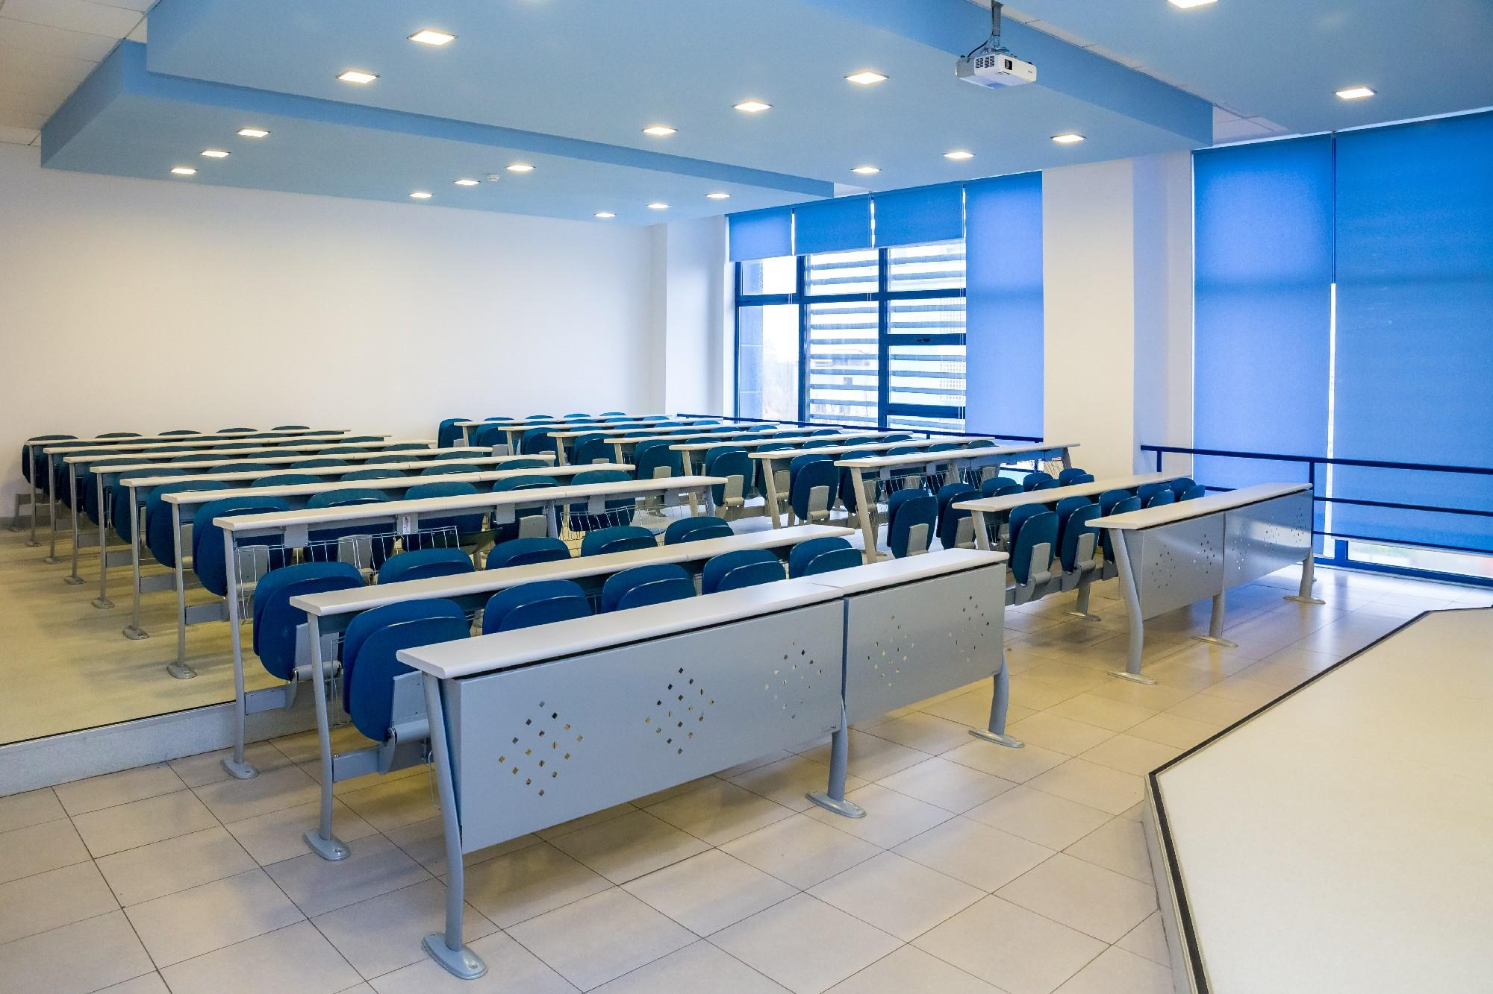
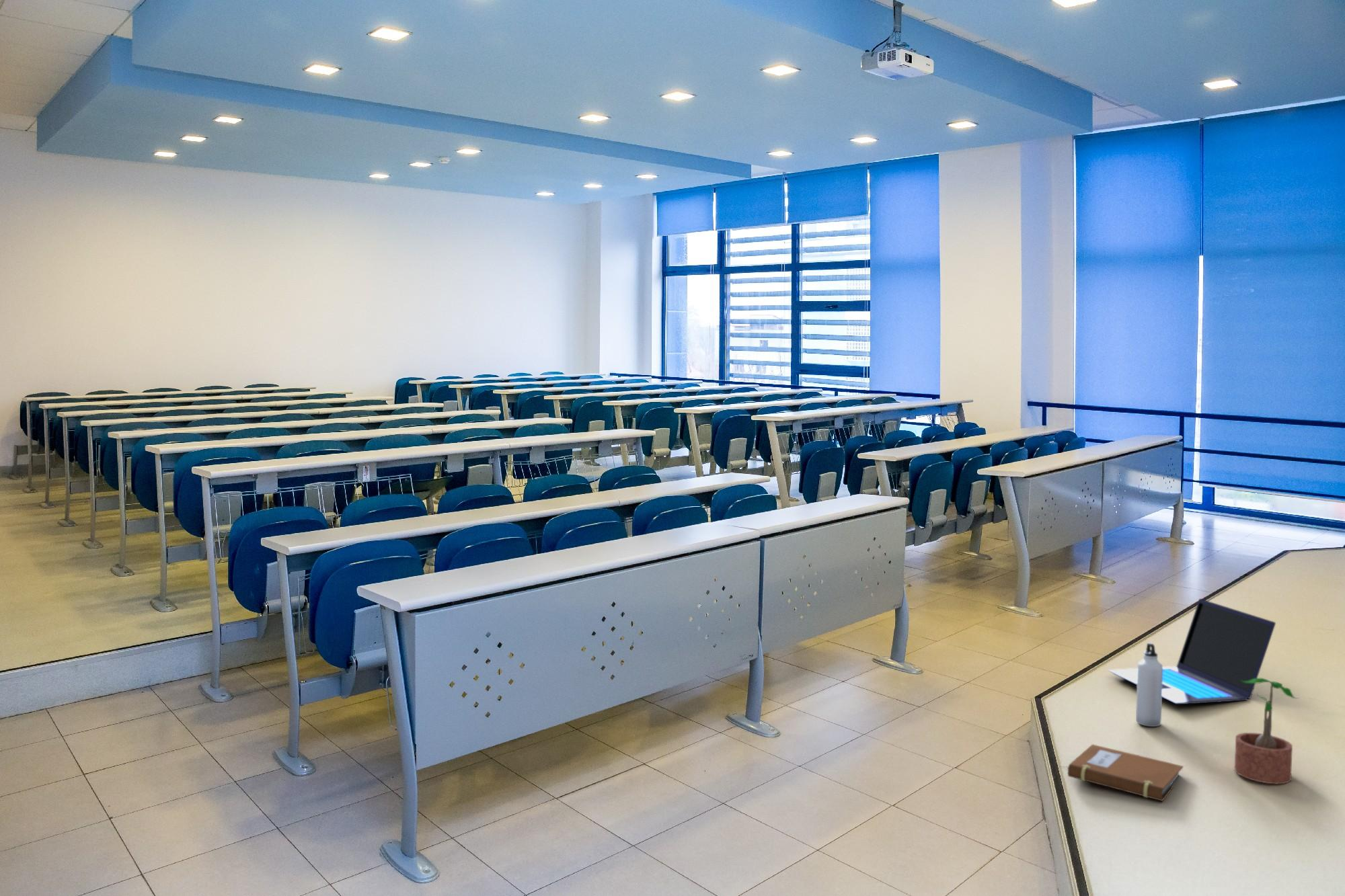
+ potted plant (1268, 727)
+ water bottle (1149, 683)
+ laptop (1188, 649)
+ notebook (1122, 771)
